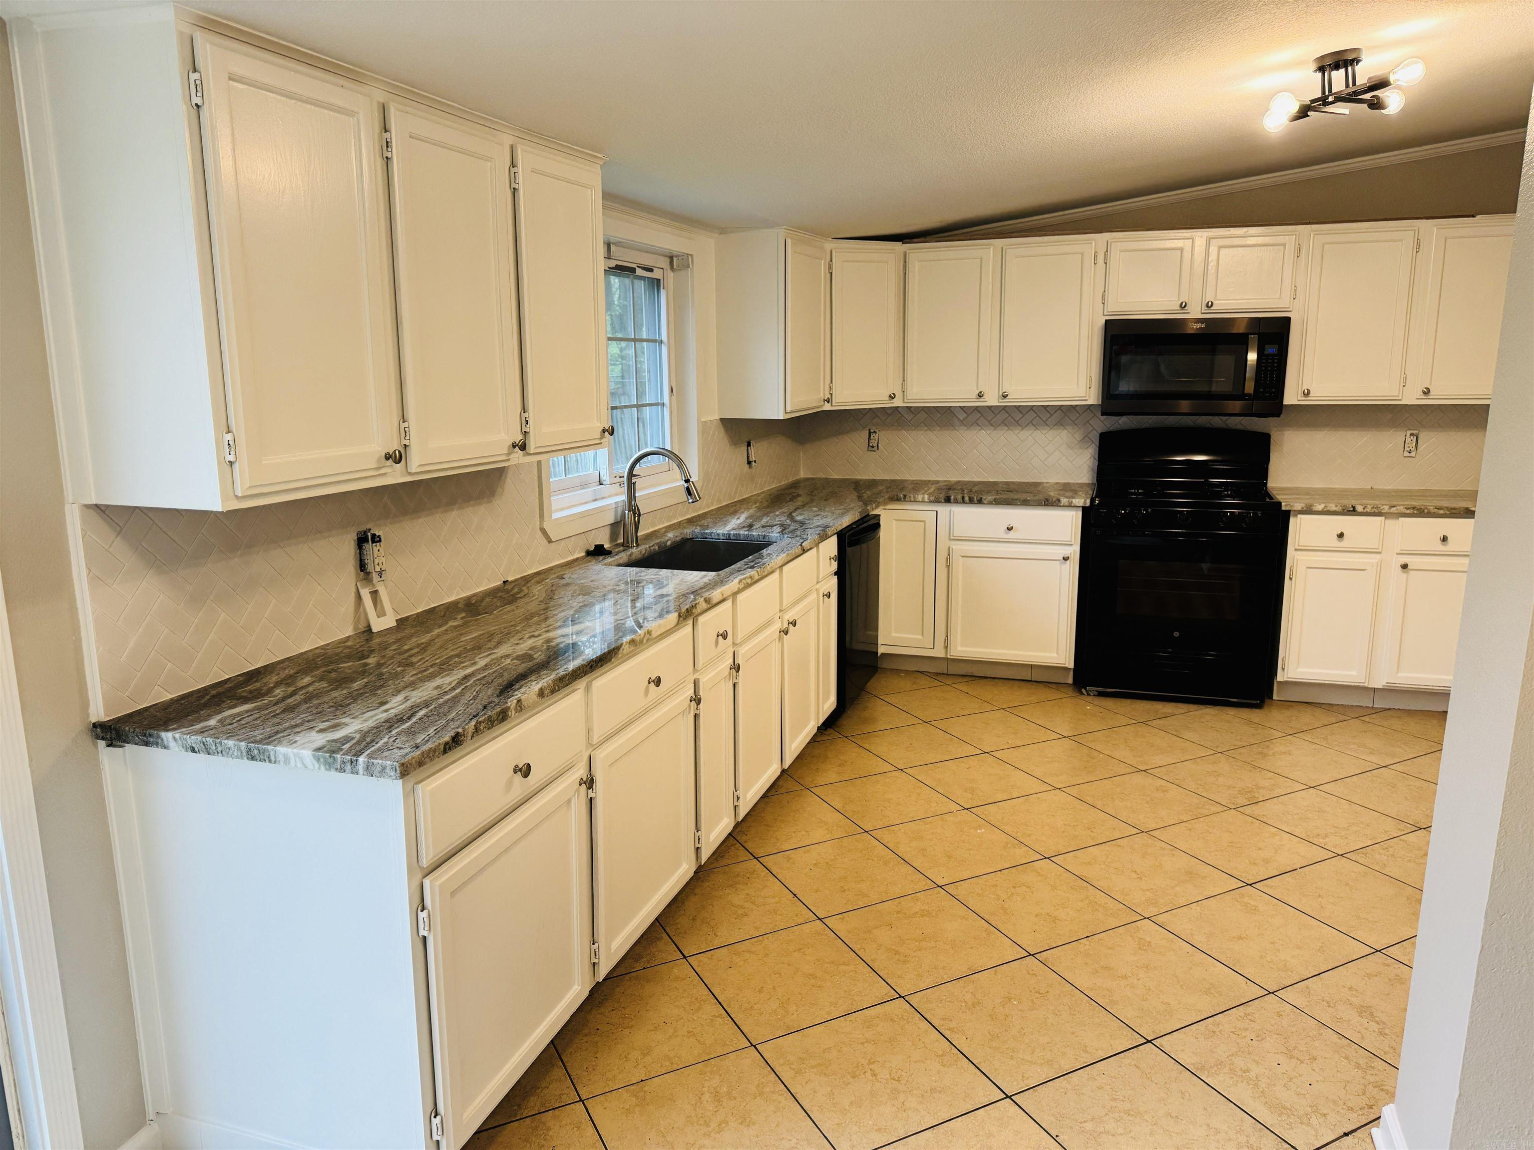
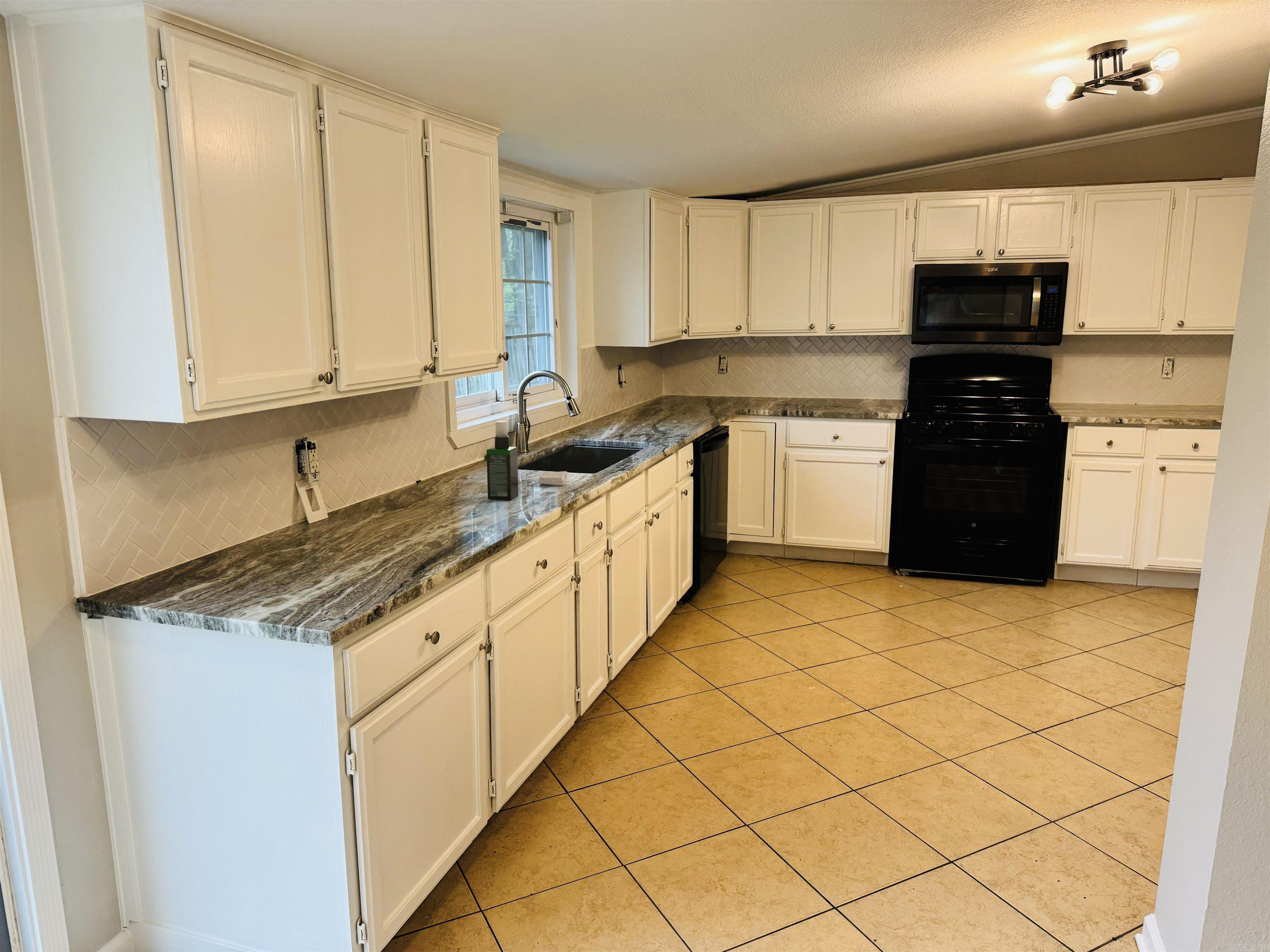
+ soap bar (553, 478)
+ spray bottle (502, 459)
